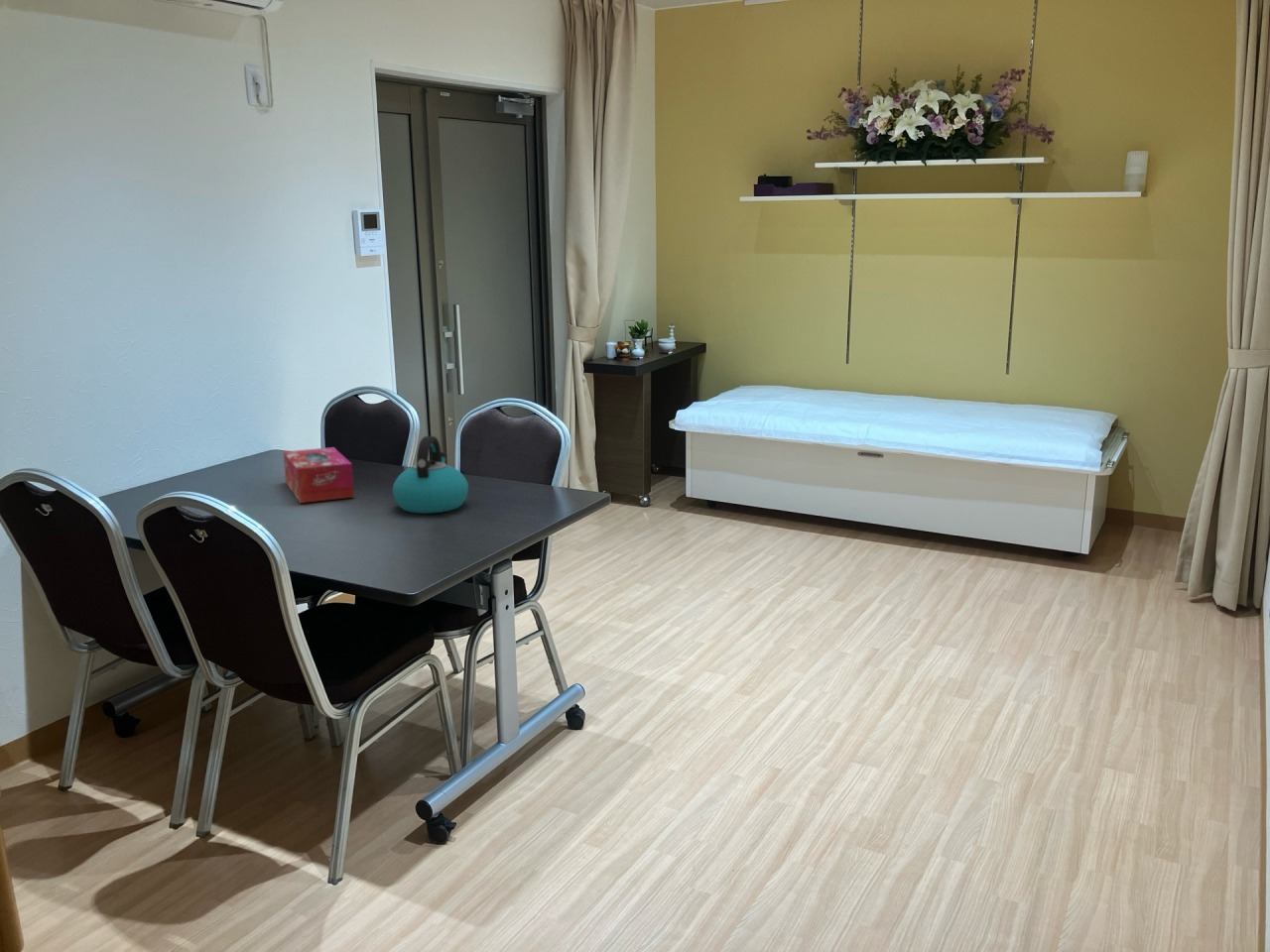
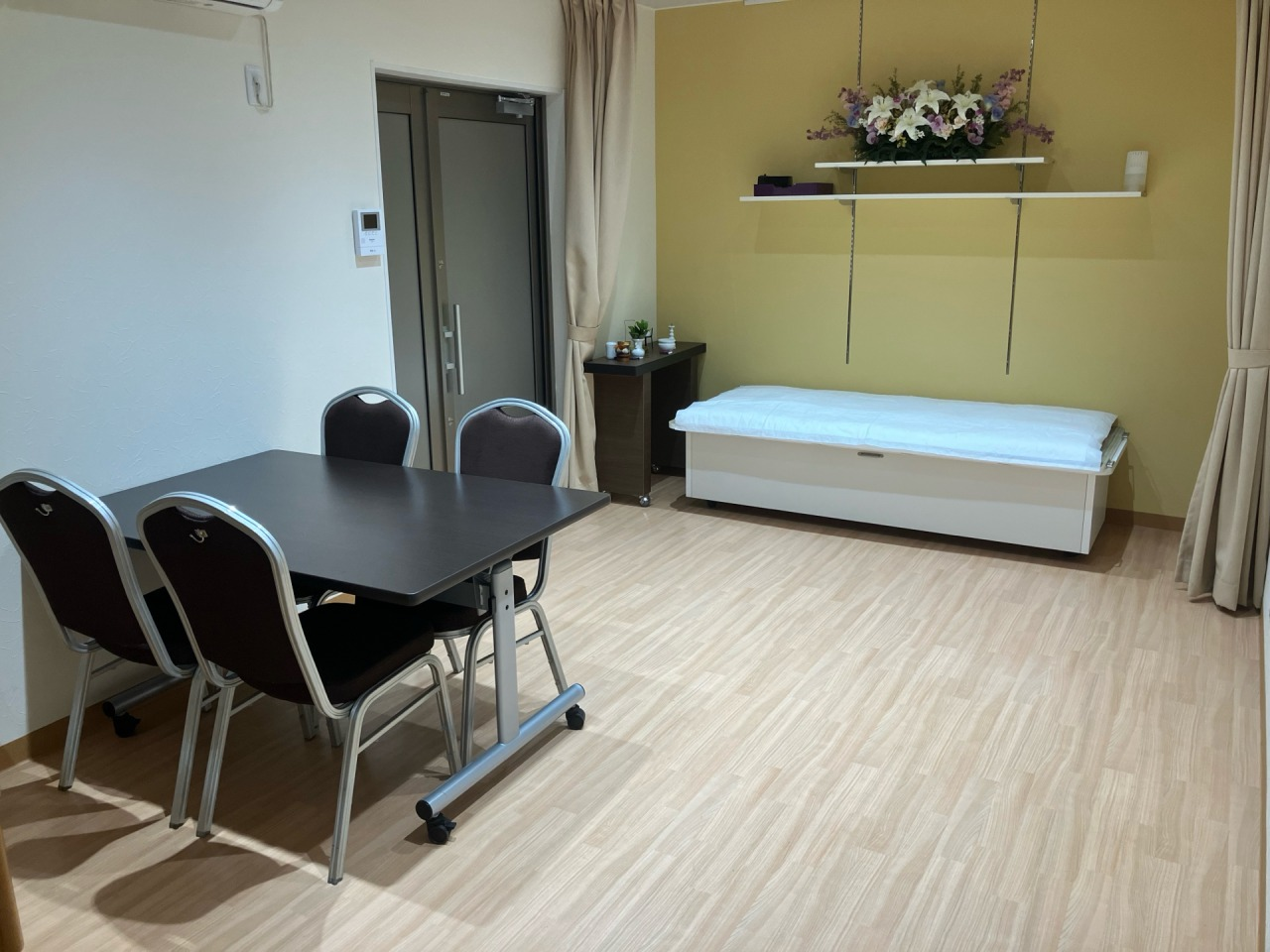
- tissue box (318, 473)
- kettle (431, 470)
